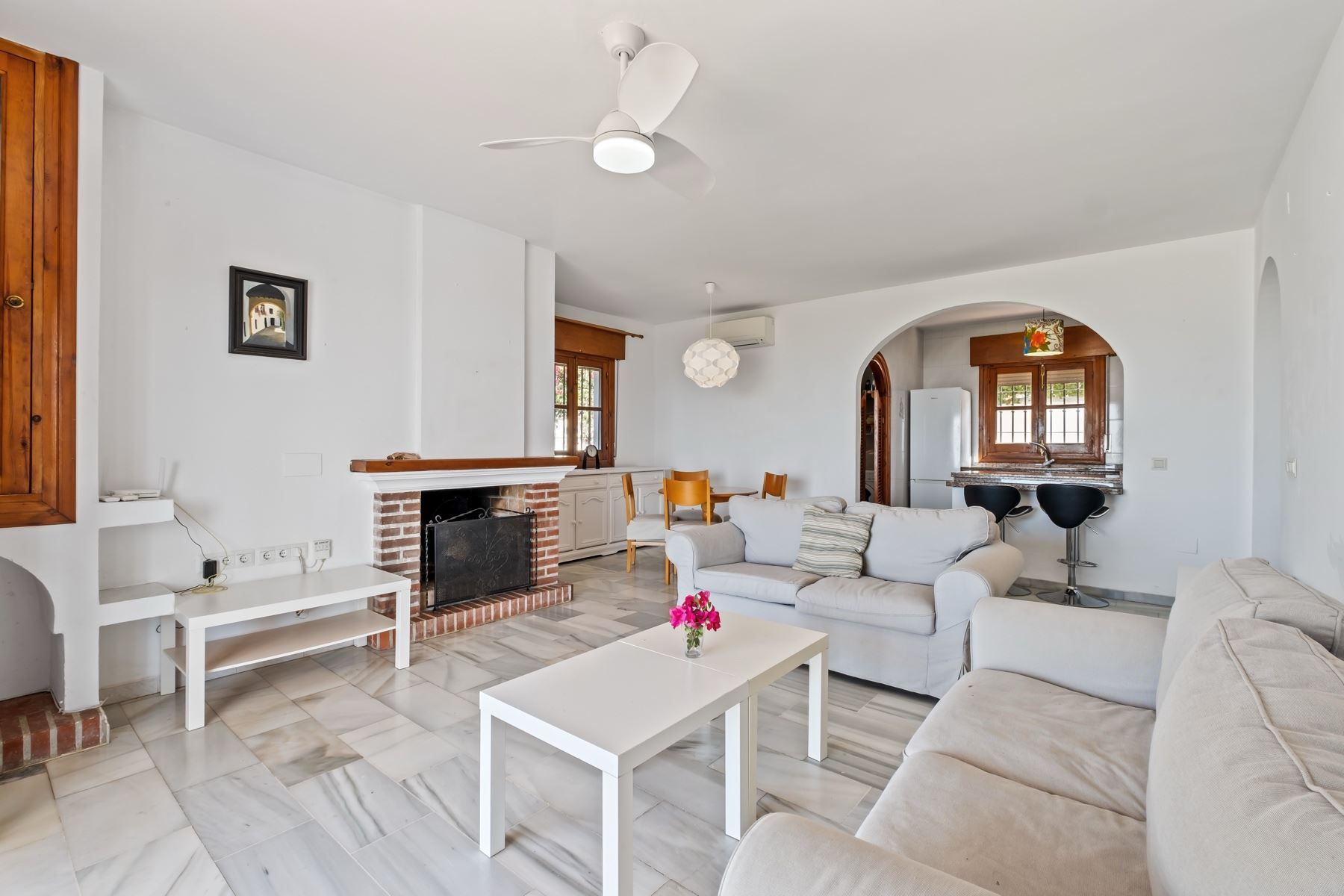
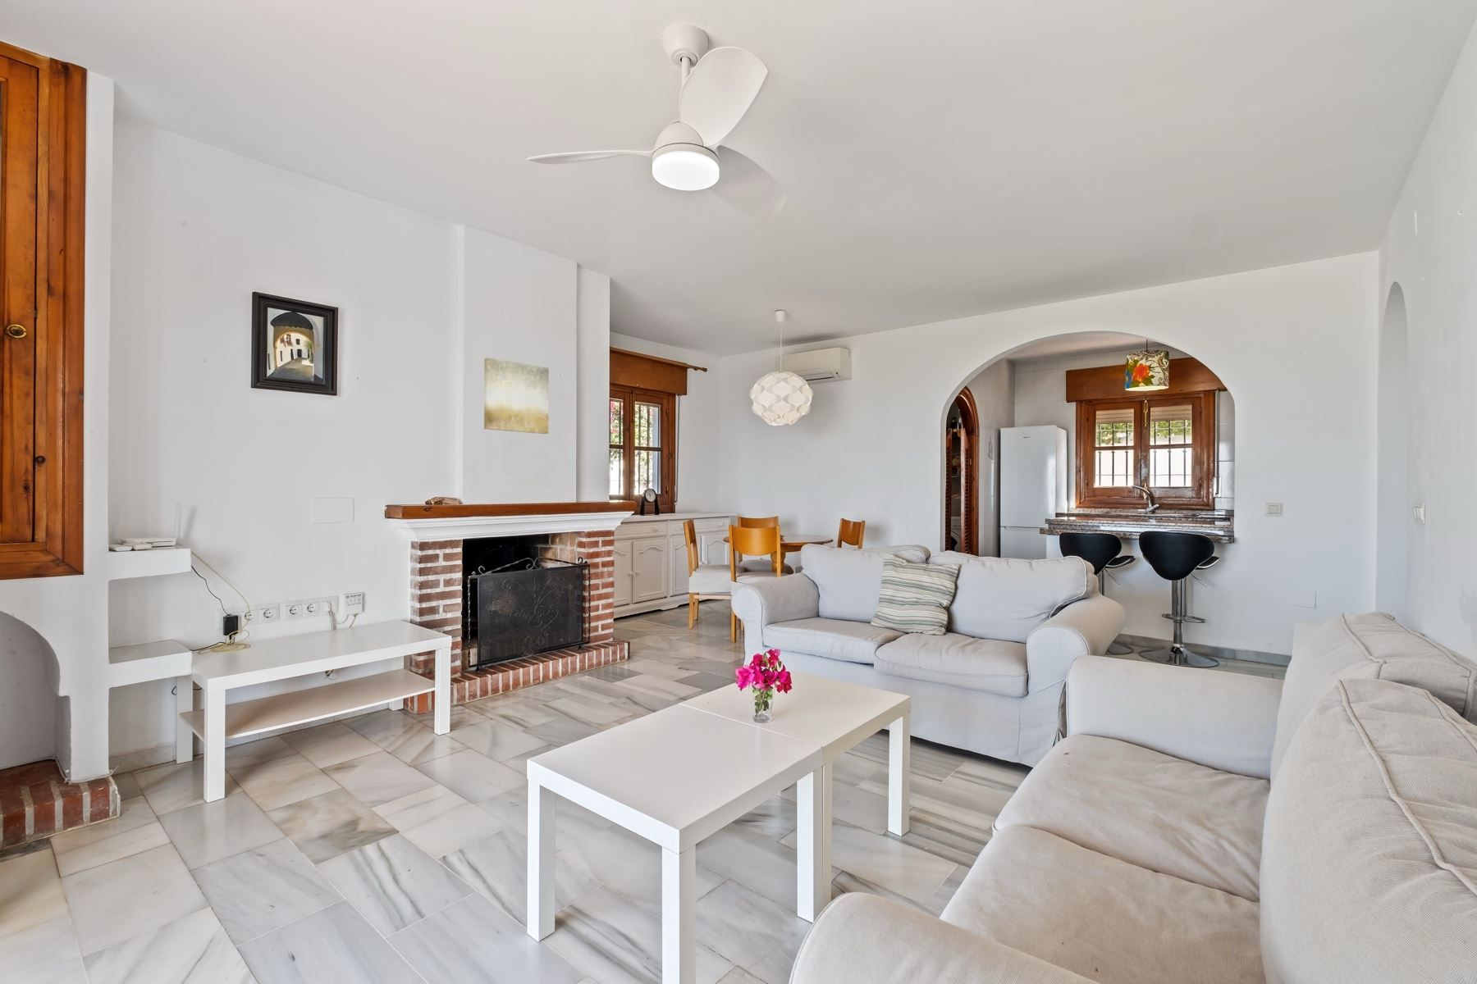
+ wall art (517, 396)
